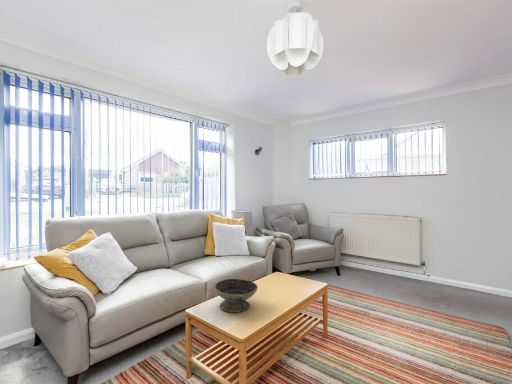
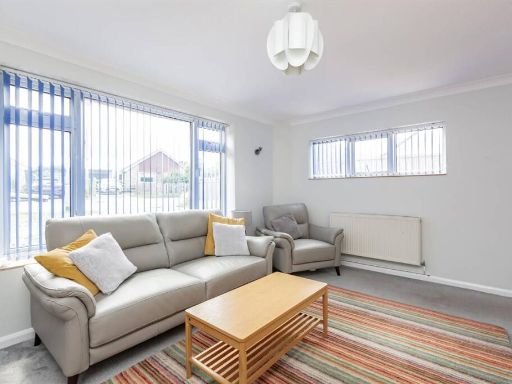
- decorative bowl (236, 295)
